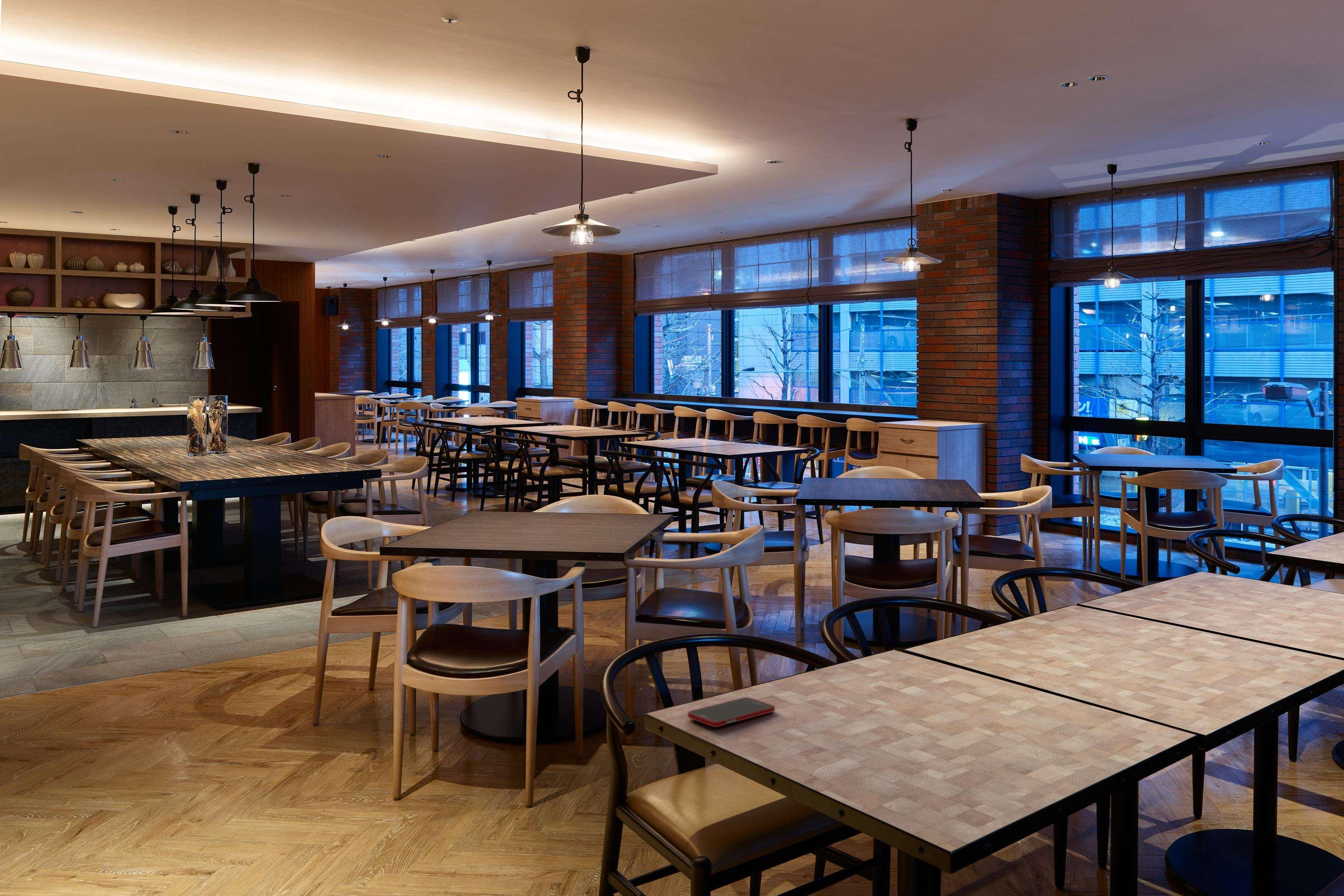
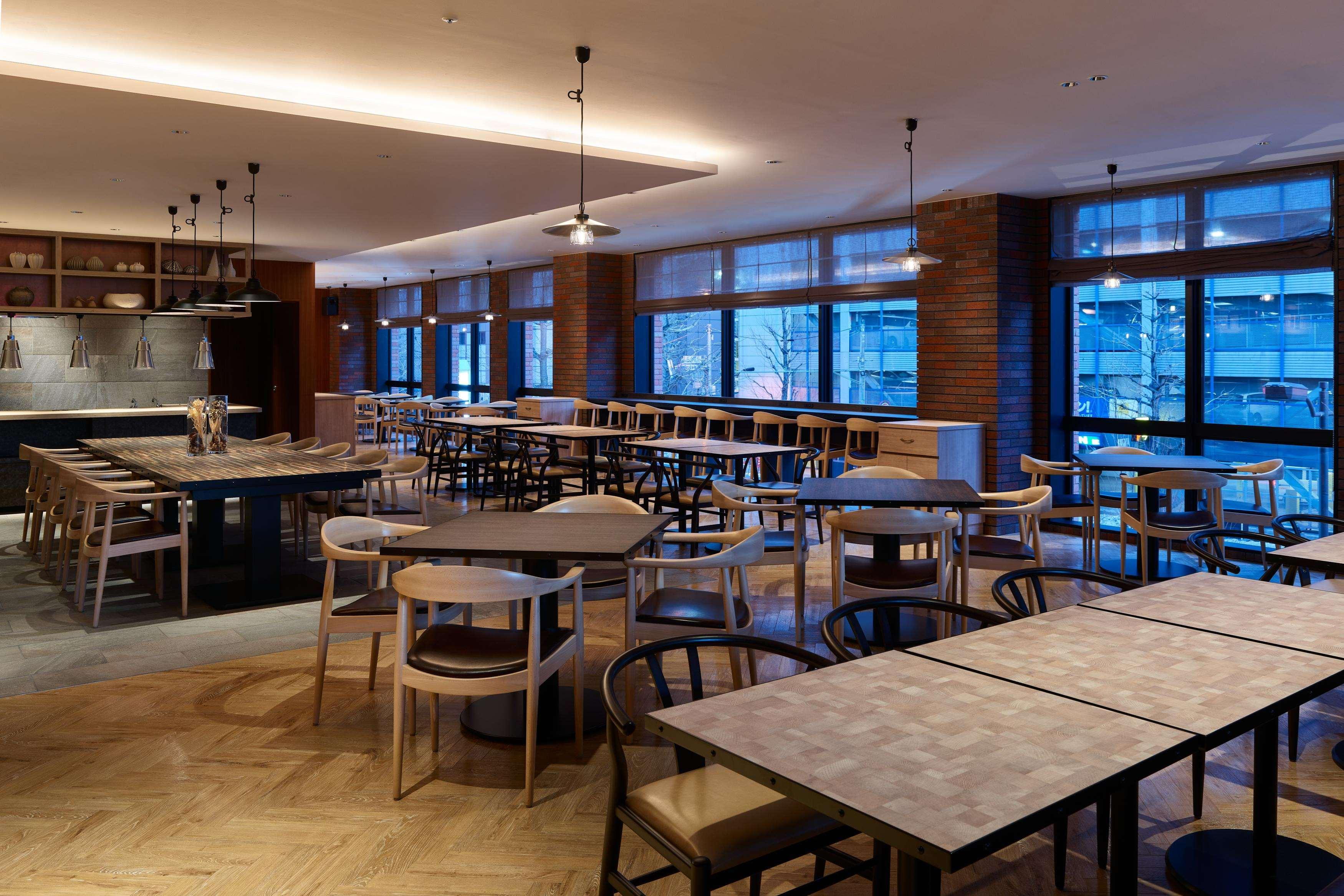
- cell phone (732, 712)
